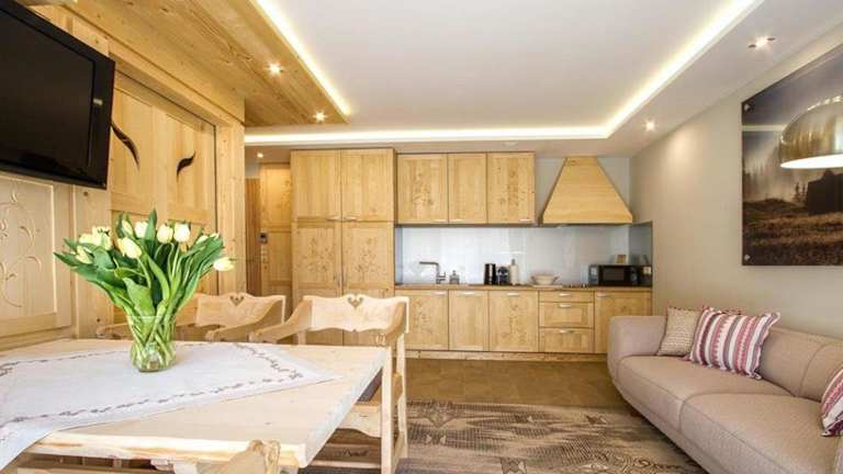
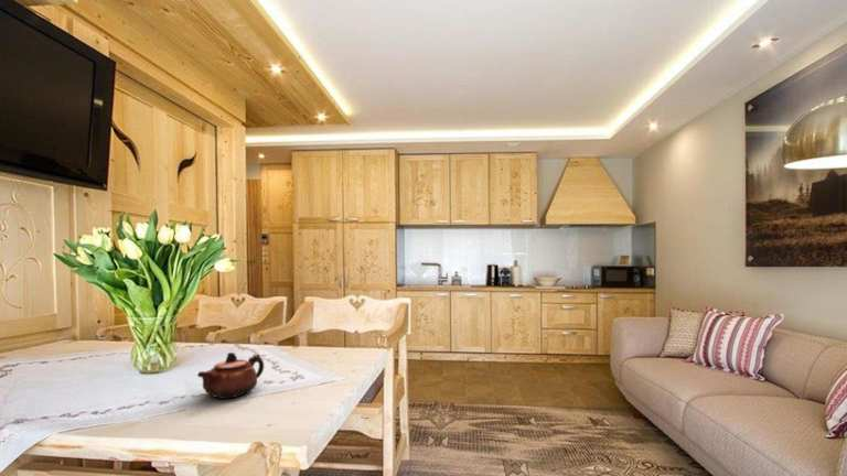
+ teapot (233, 371)
